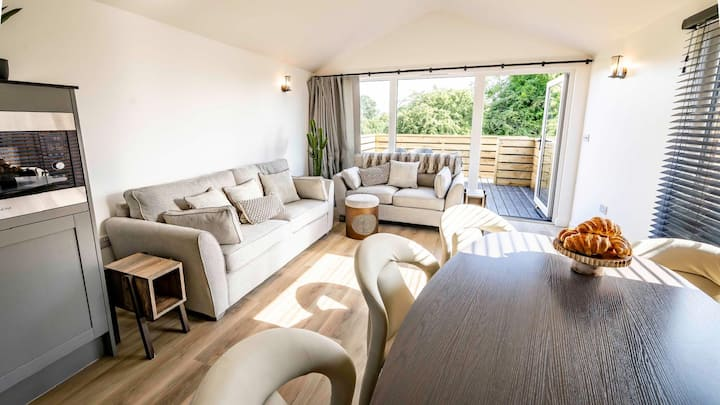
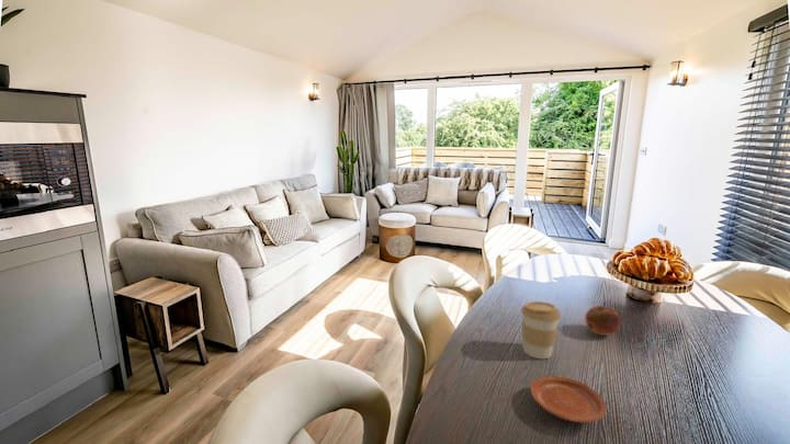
+ coffee cup (539, 328)
+ fruit (602, 319)
+ plate (566, 402)
